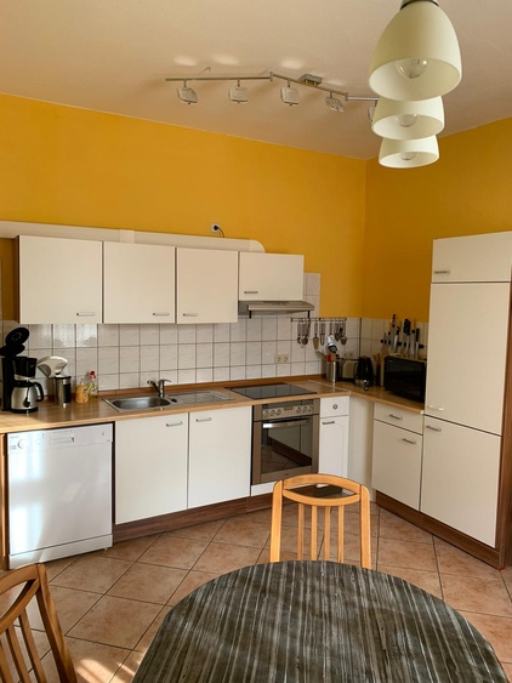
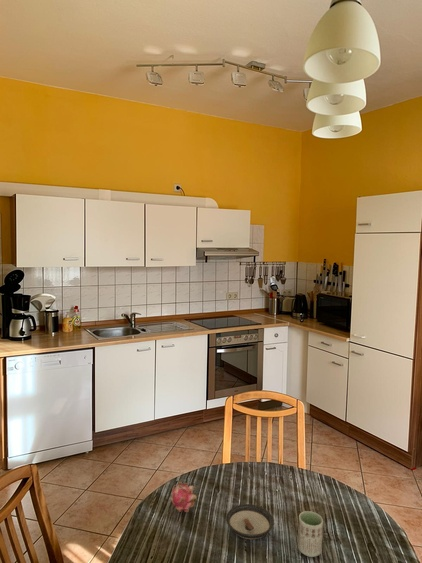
+ fruit (183, 494)
+ saucer (249, 524)
+ cup (310, 534)
